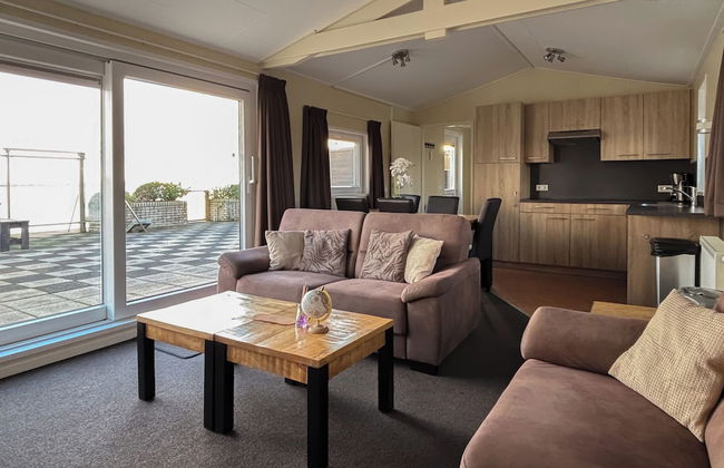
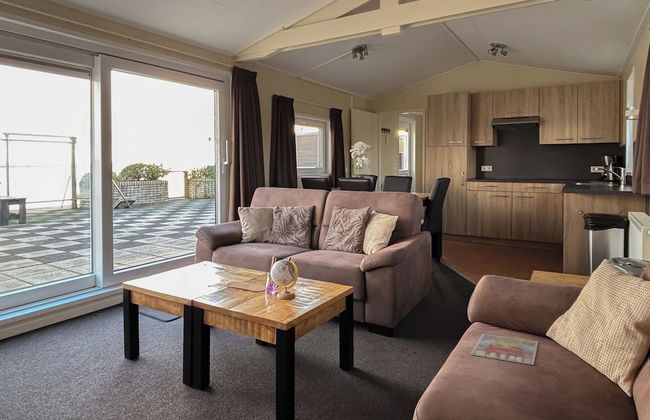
+ magazine (505, 347)
